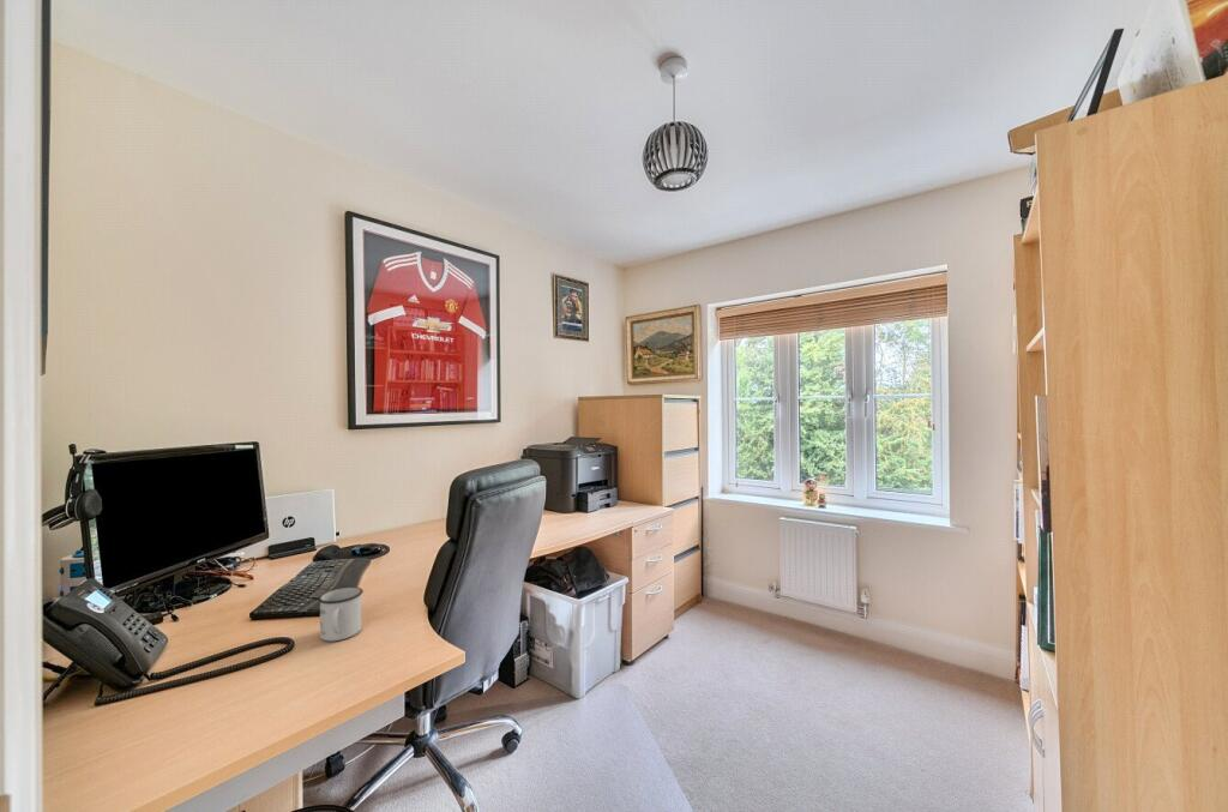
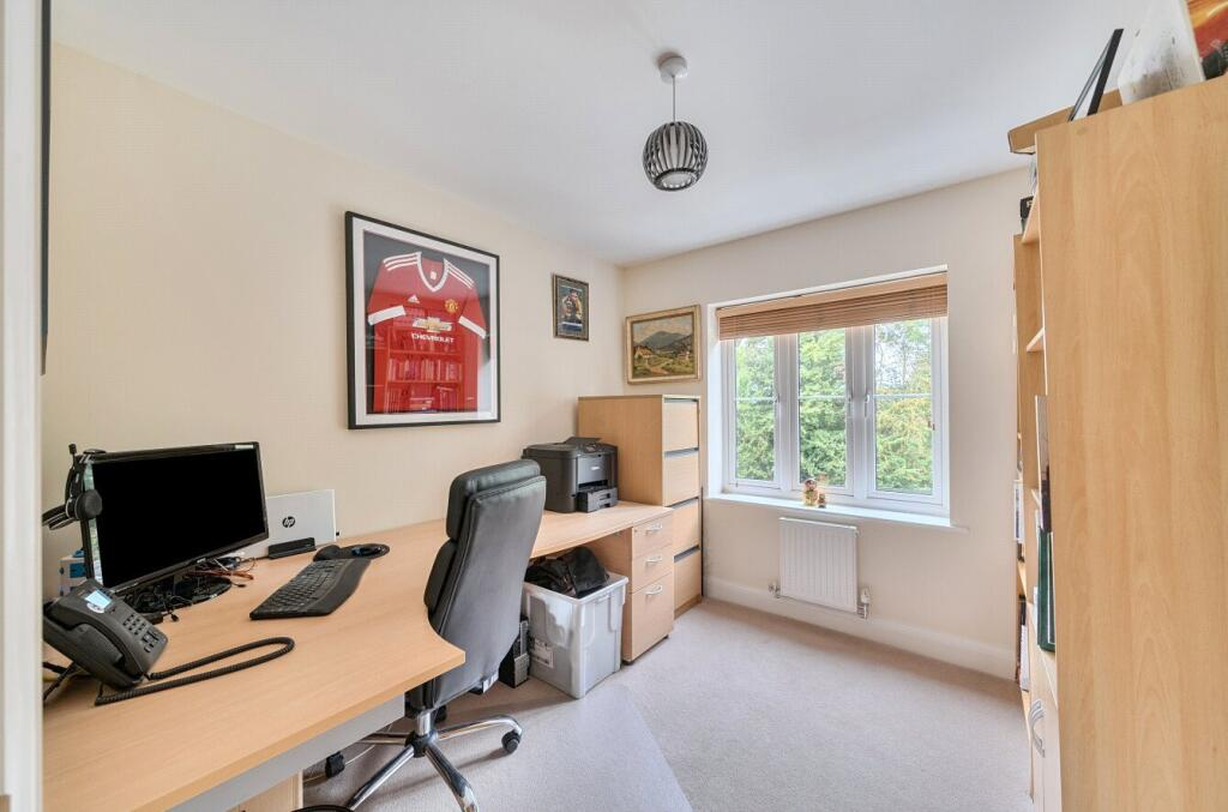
- mug (339, 615)
